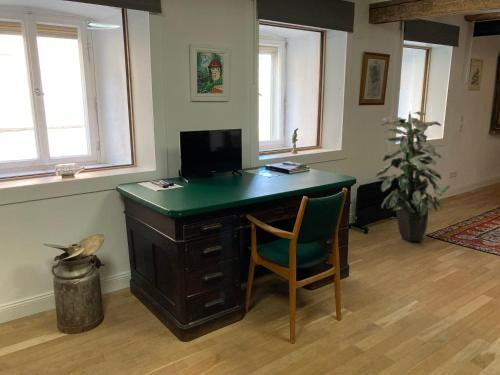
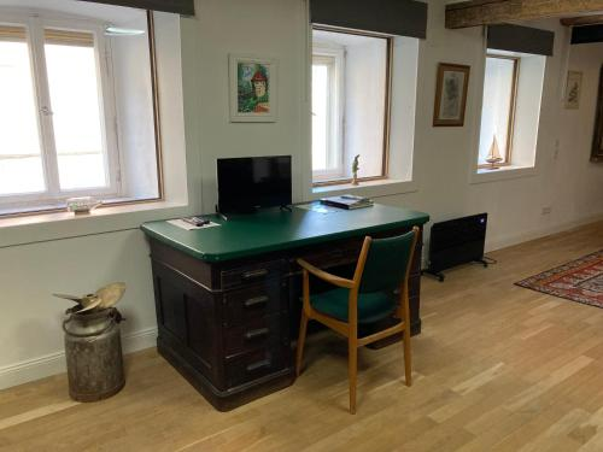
- indoor plant (410, 177)
